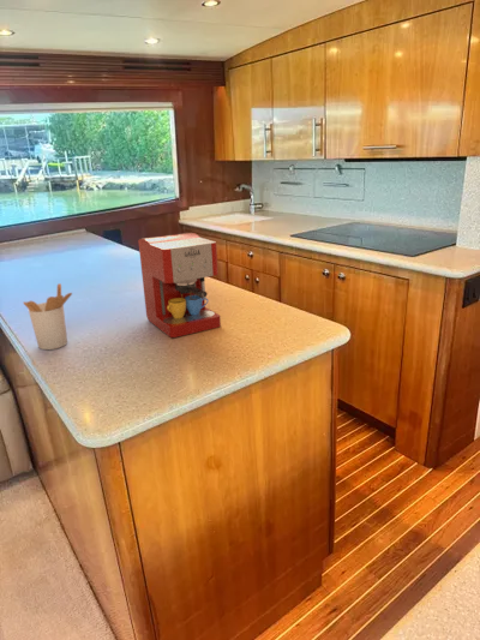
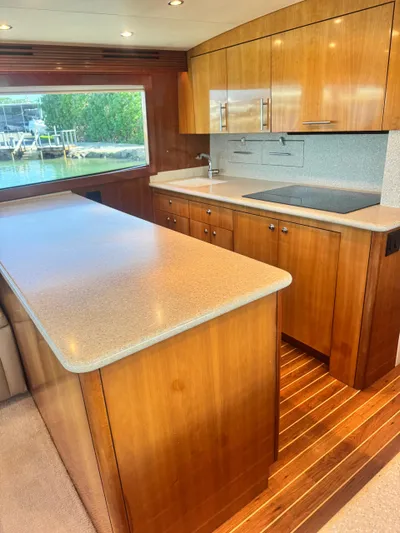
- utensil holder (53, 317)
- coffee maker (179, 281)
